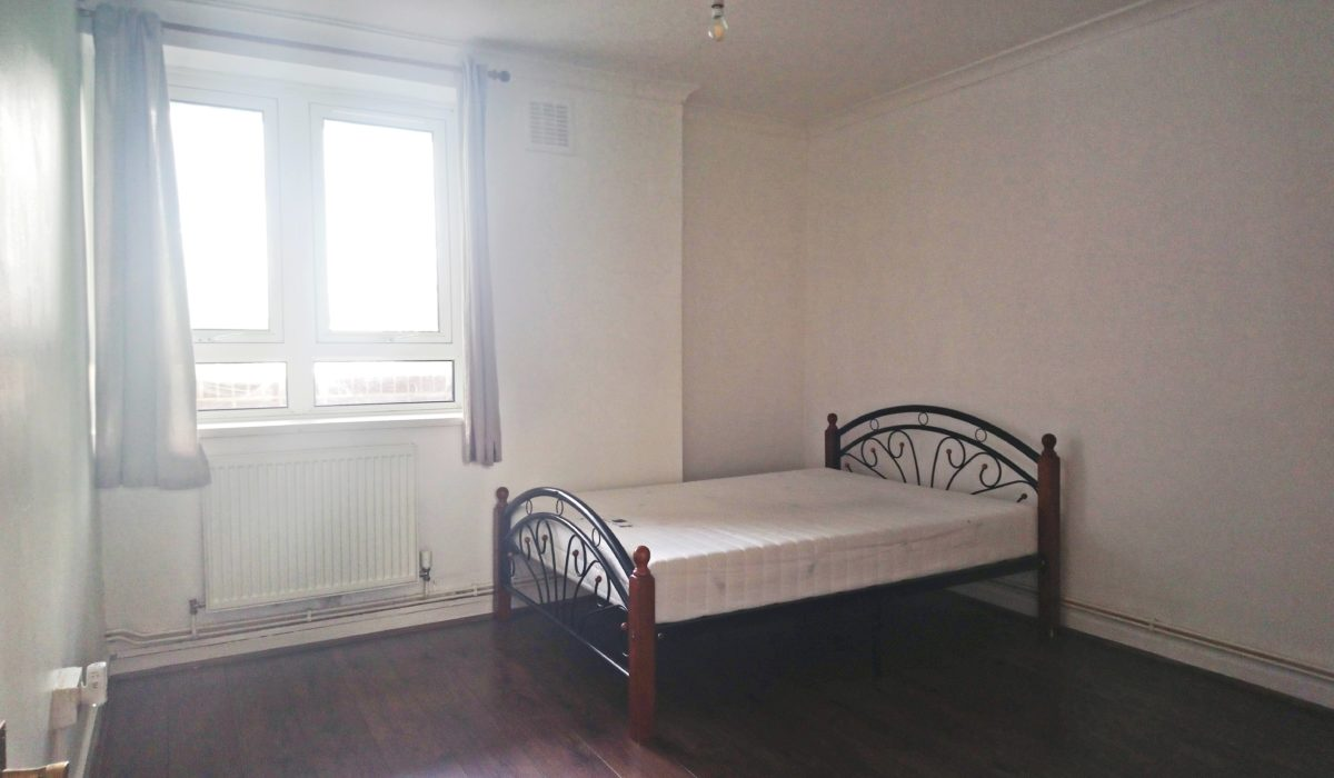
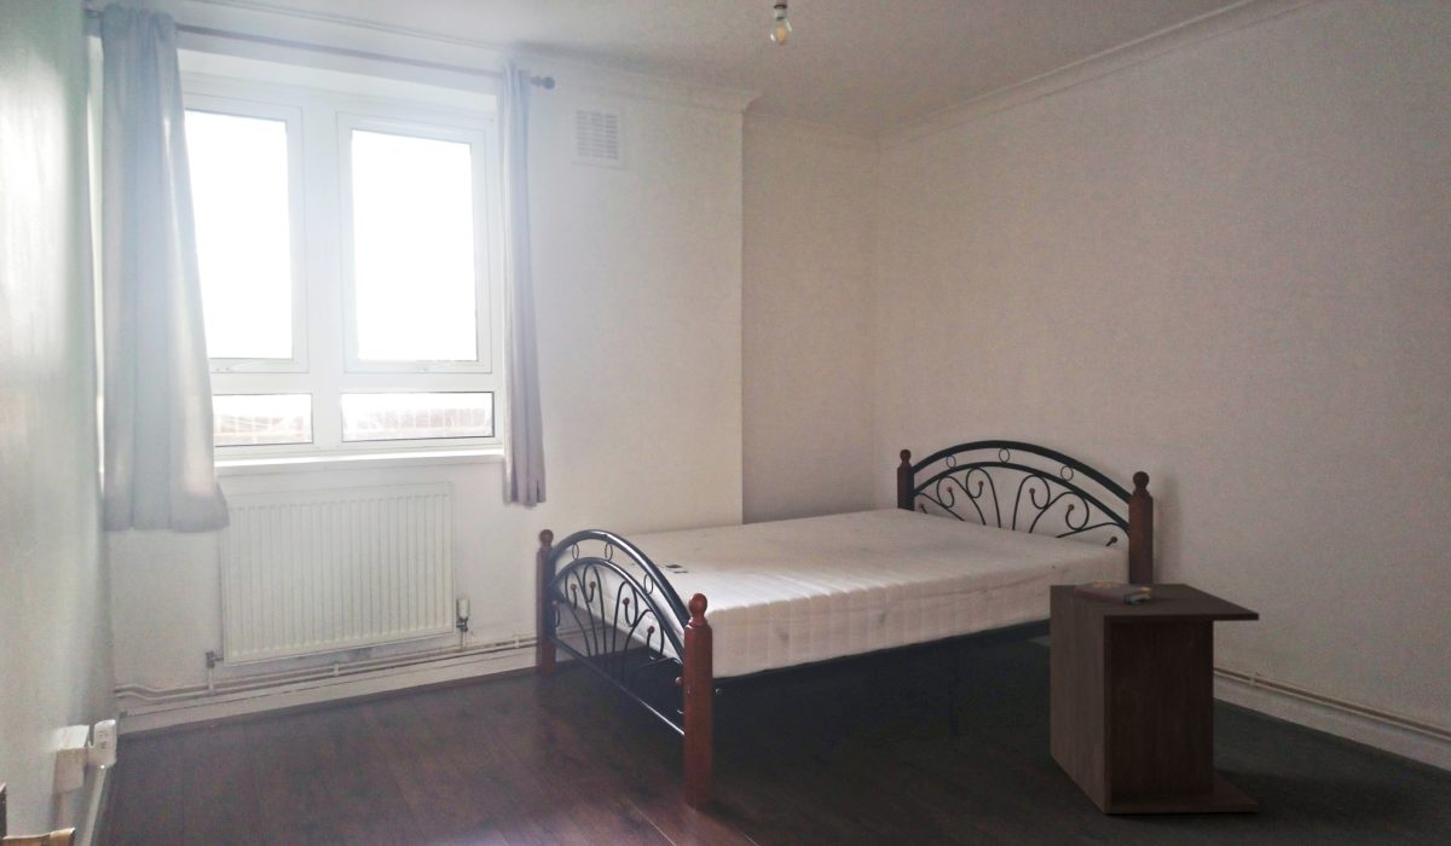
+ book (1112, 590)
+ nightstand (1146, 689)
